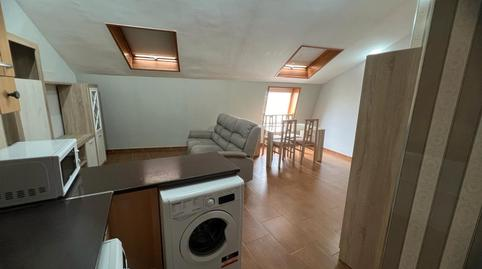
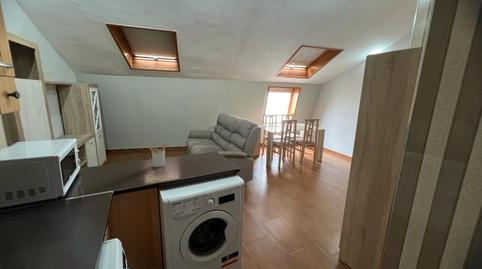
+ utensil holder (157, 155)
